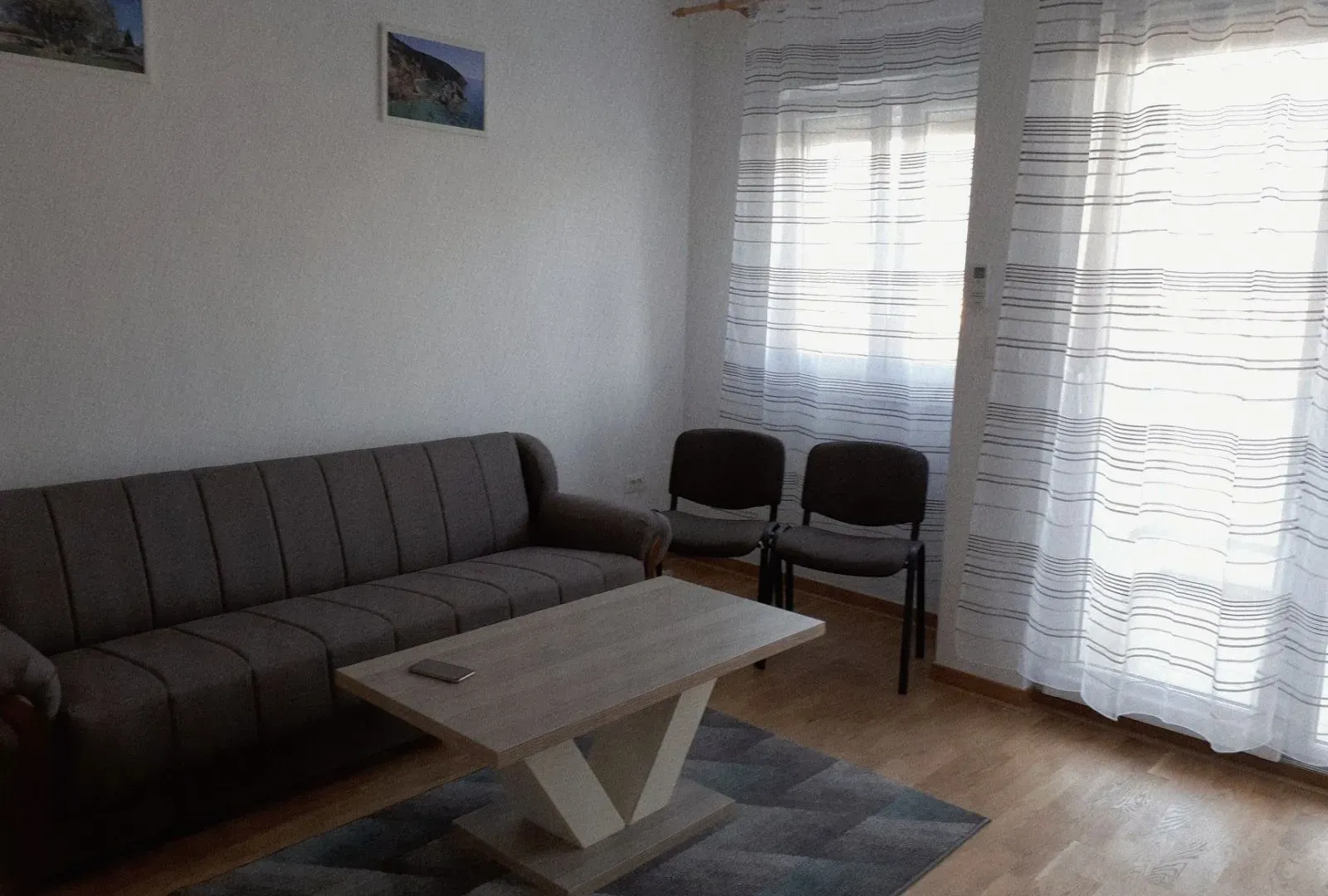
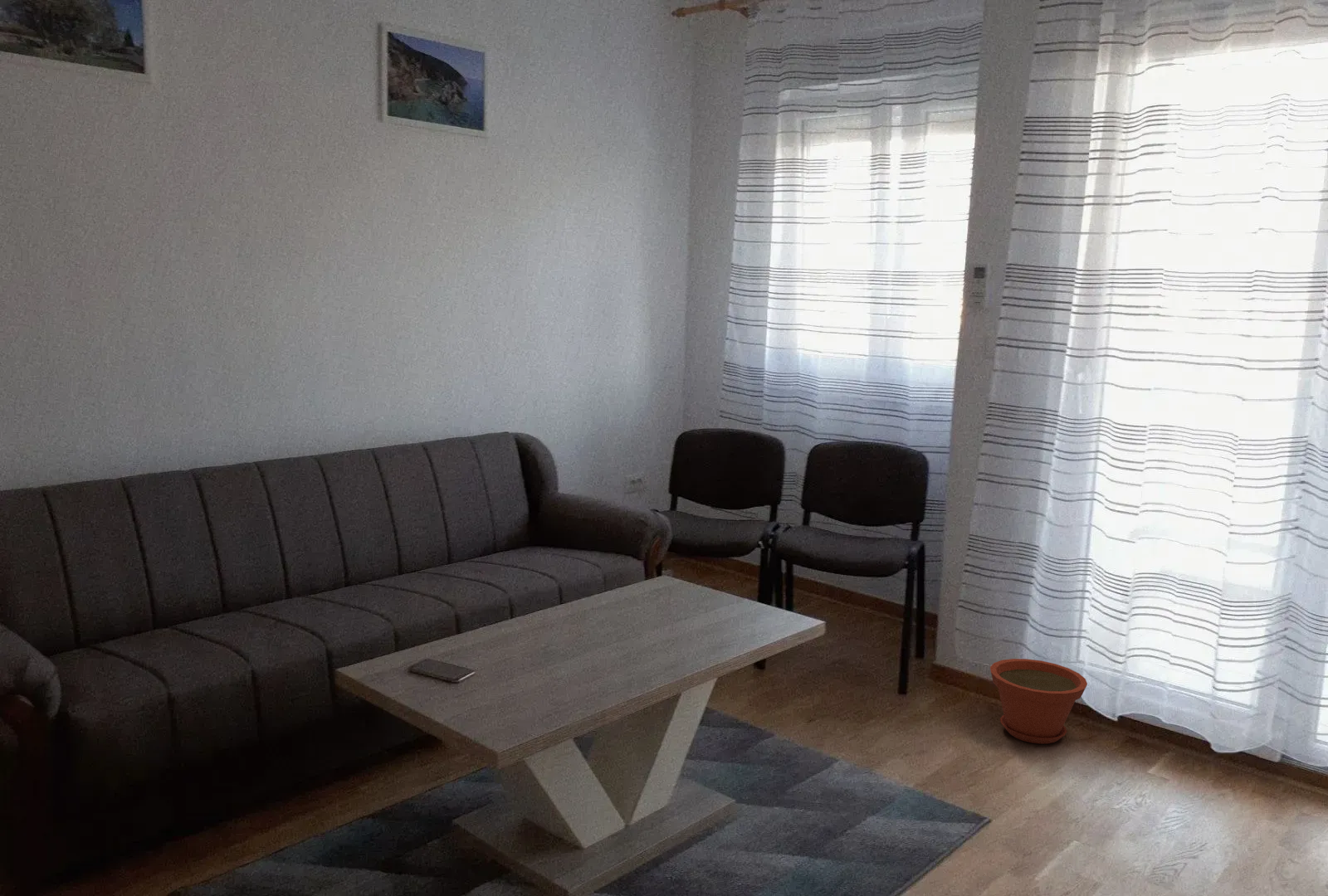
+ plant pot (1034, 704)
